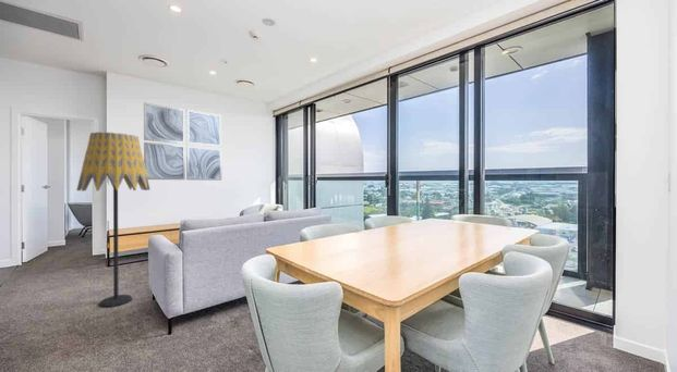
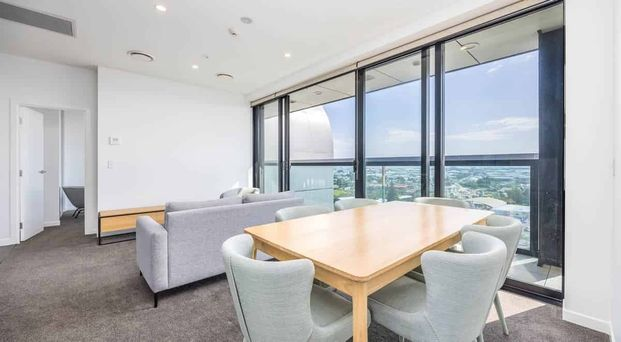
- wall art (184, 146)
- floor lamp (116, 219)
